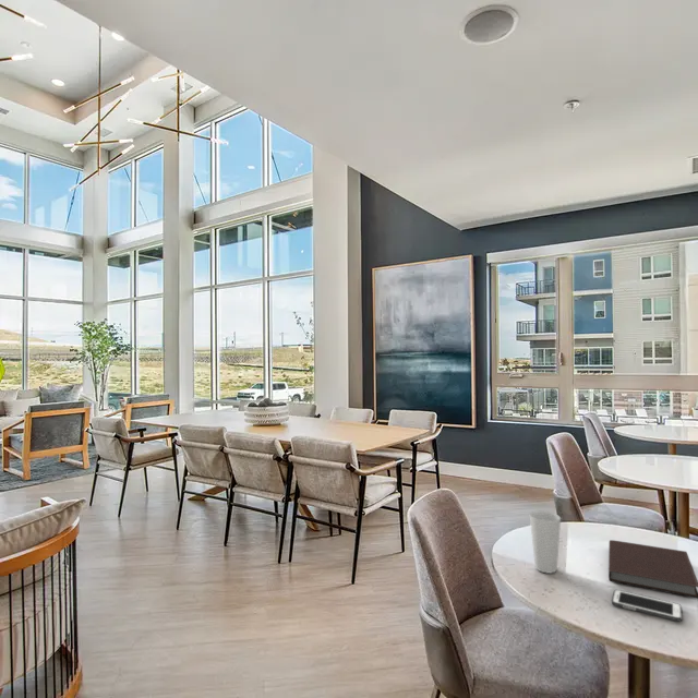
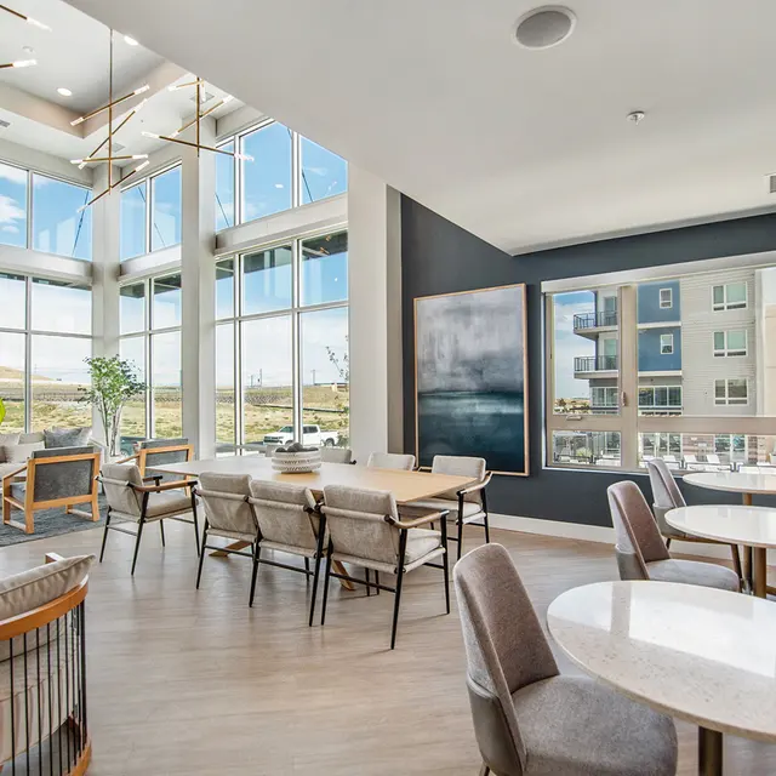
- cup (545, 542)
- notebook (649, 565)
- cell phone (646, 604)
